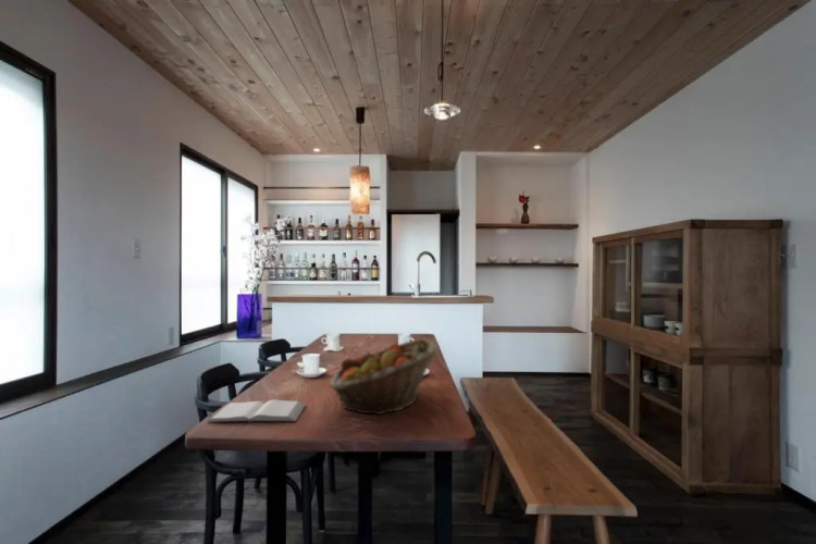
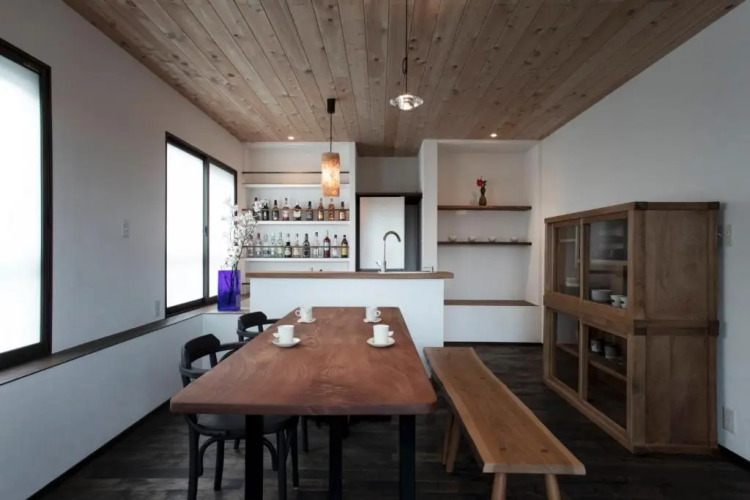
- book (259, 409)
- fruit basket (384, 371)
